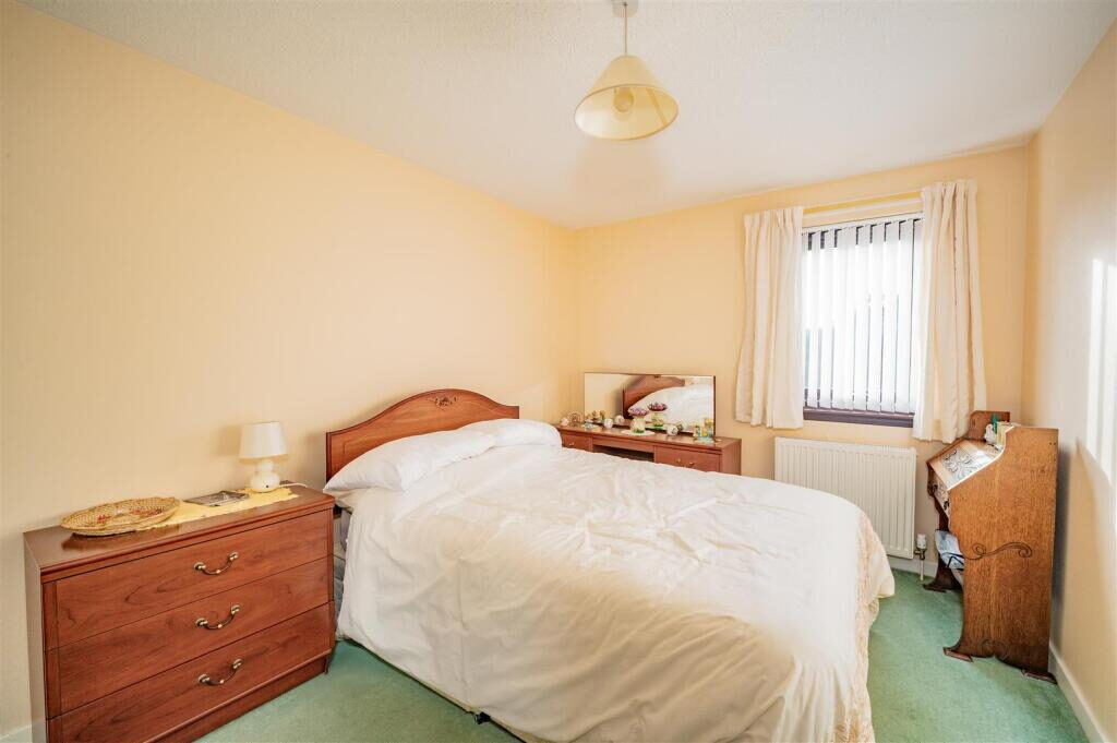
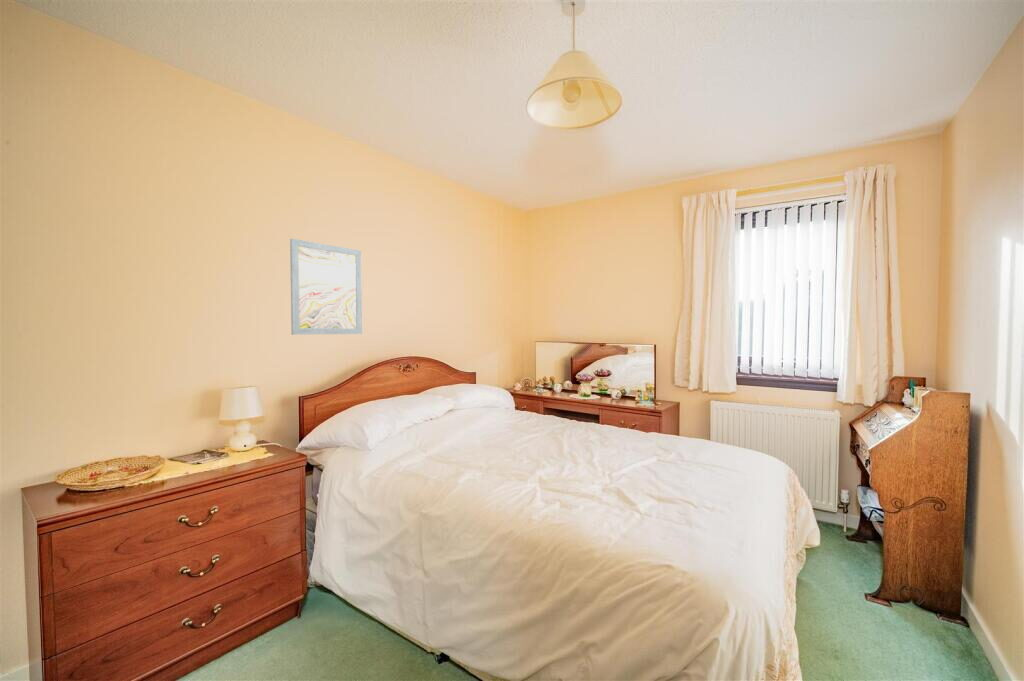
+ wall art (328, 289)
